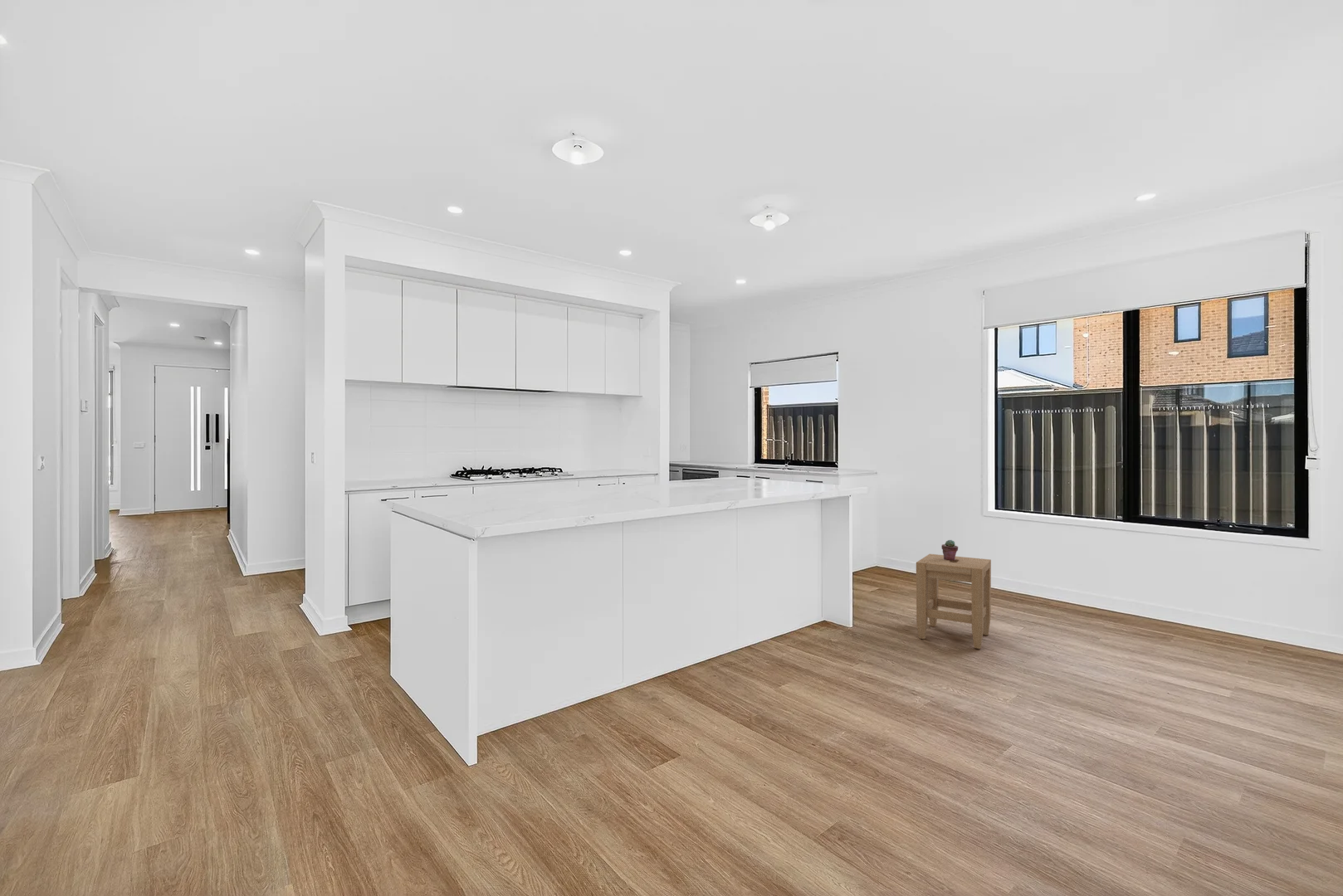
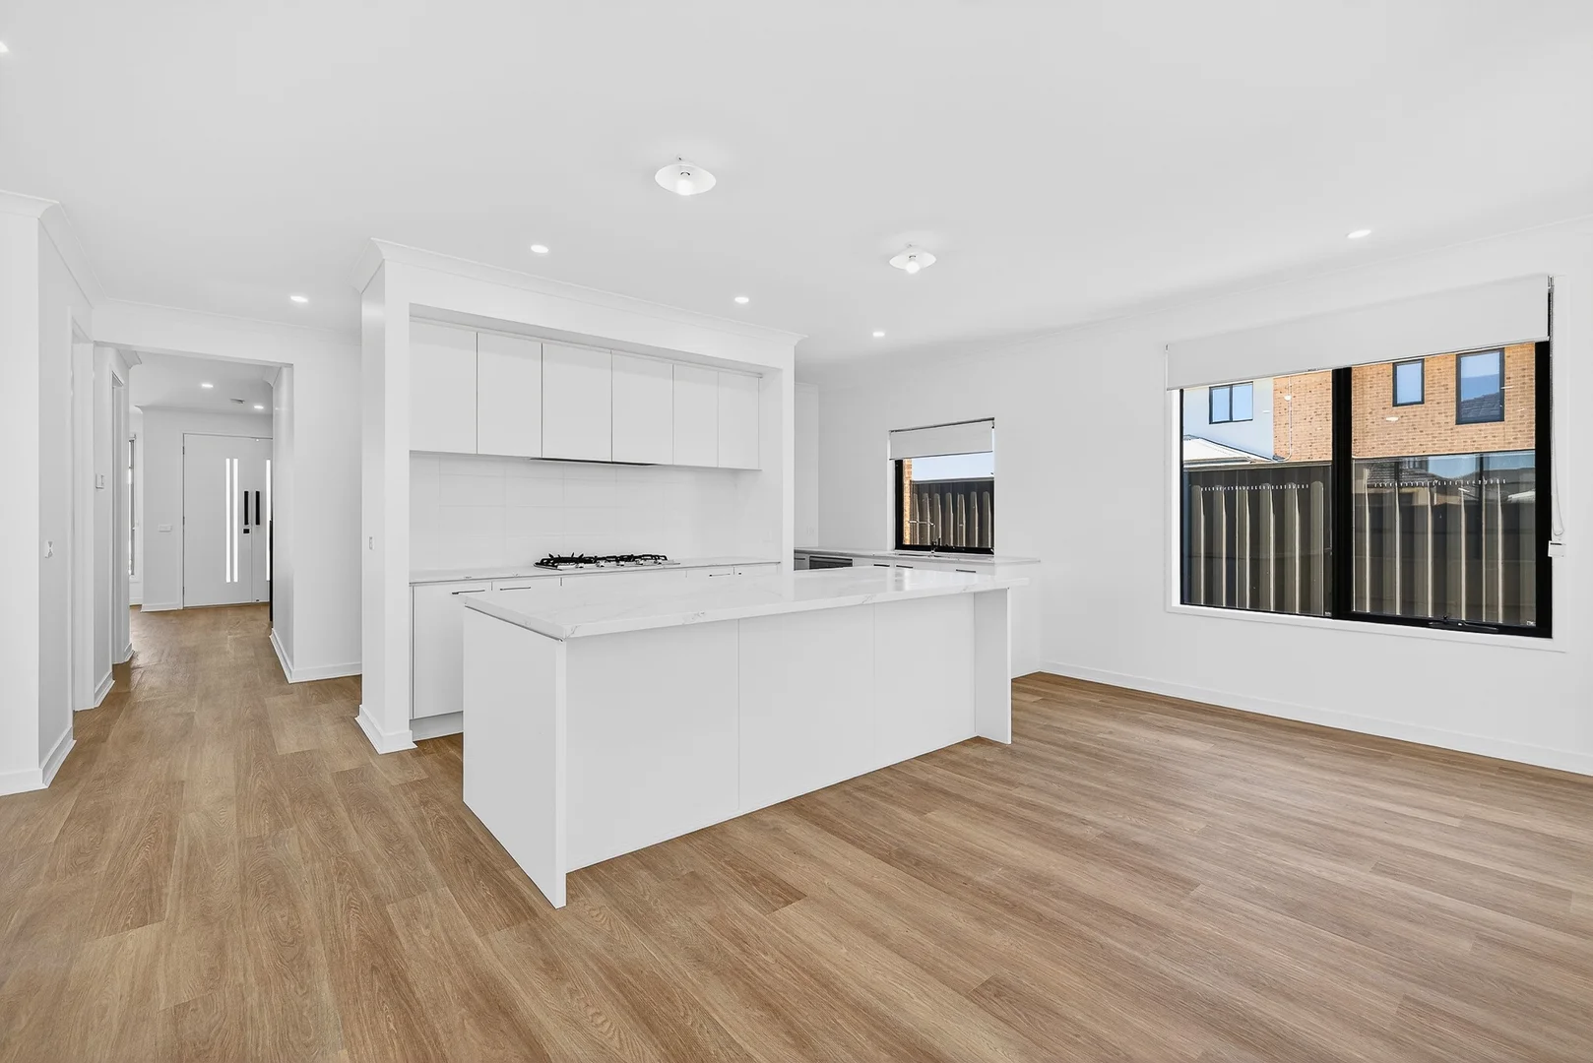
- stool (954, 601)
- potted succulent (950, 549)
